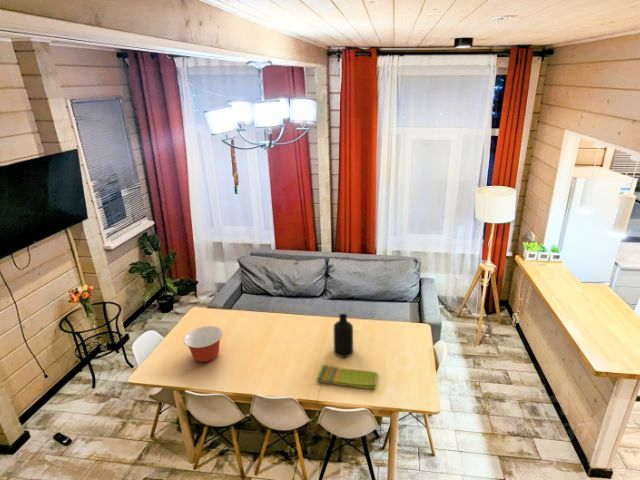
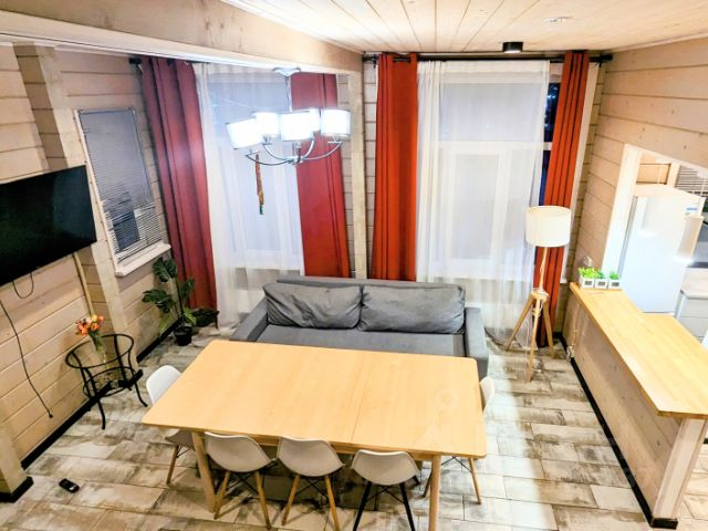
- bottle (343, 333)
- dish towel (347, 375)
- mixing bowl (204, 346)
